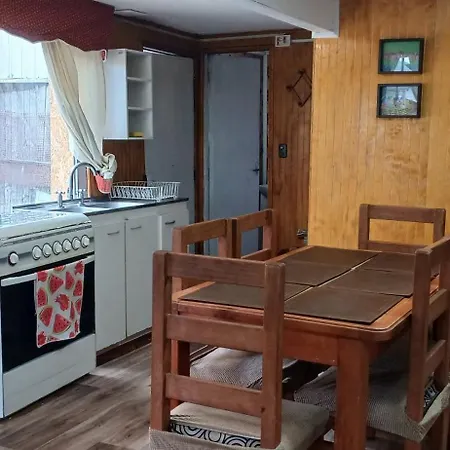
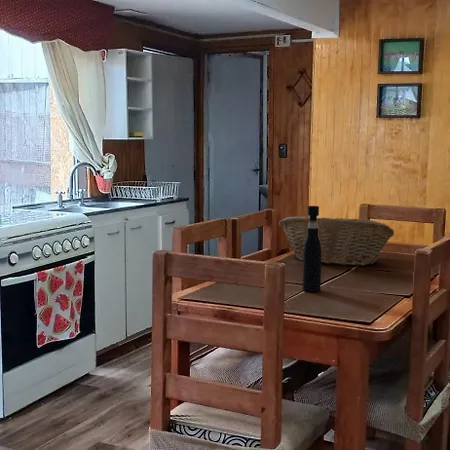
+ fruit basket (335, 237)
+ pepper grinder (312, 248)
